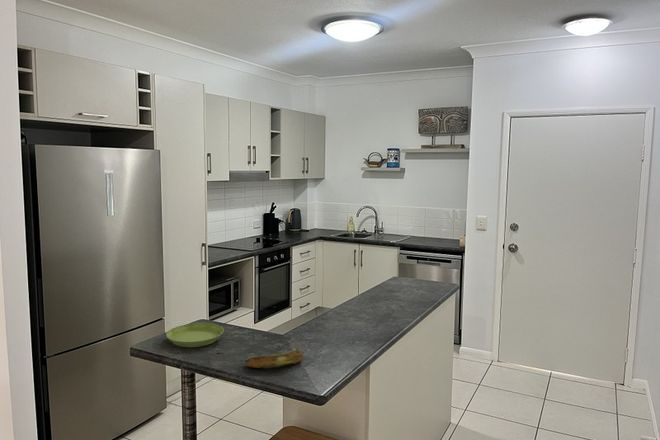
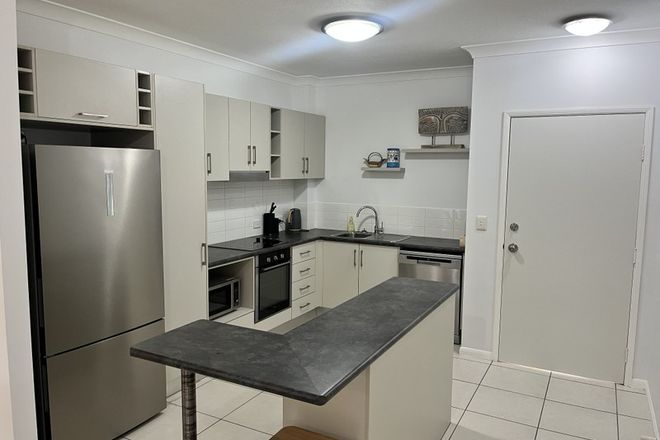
- banana (276, 354)
- saucer (195, 335)
